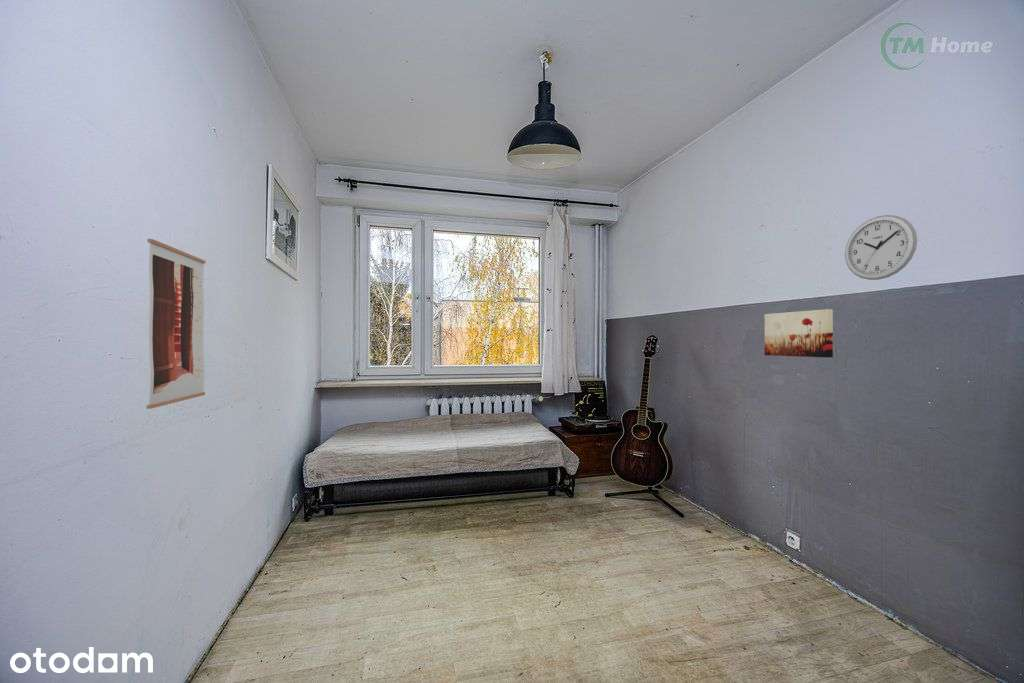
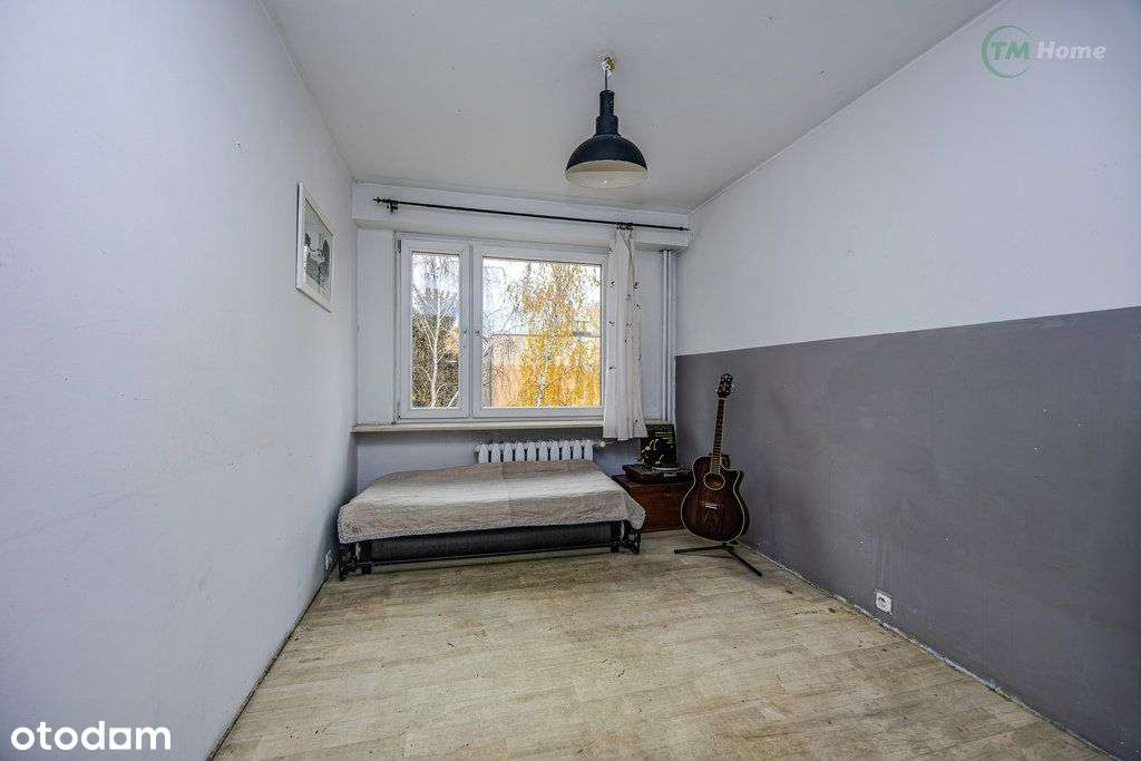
- wall art (795, 334)
- wall clock (877, 247)
- wall art (179, 325)
